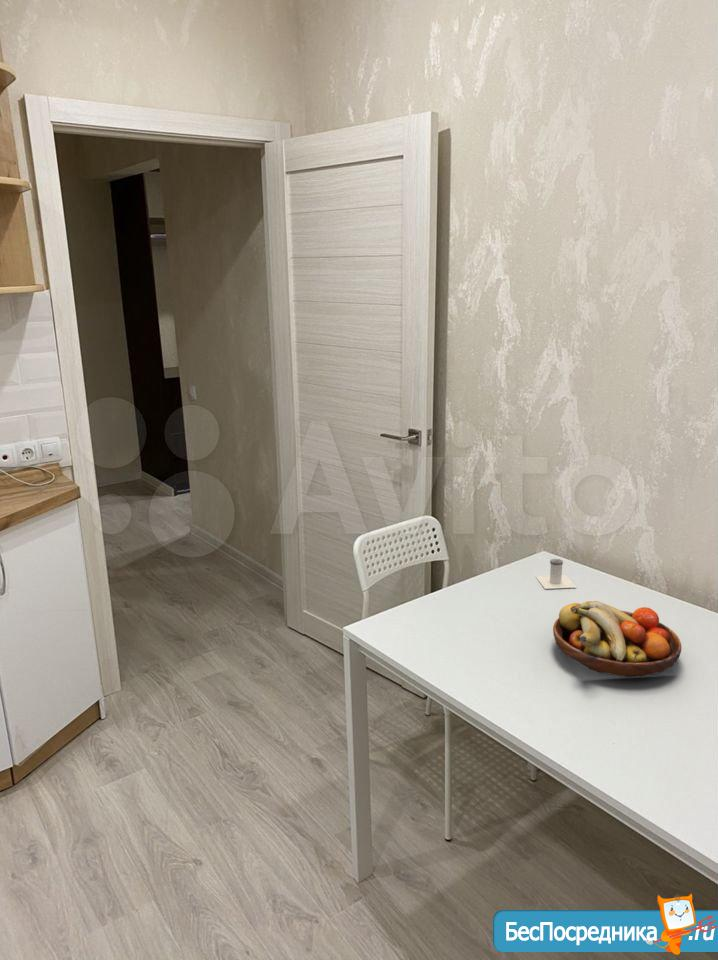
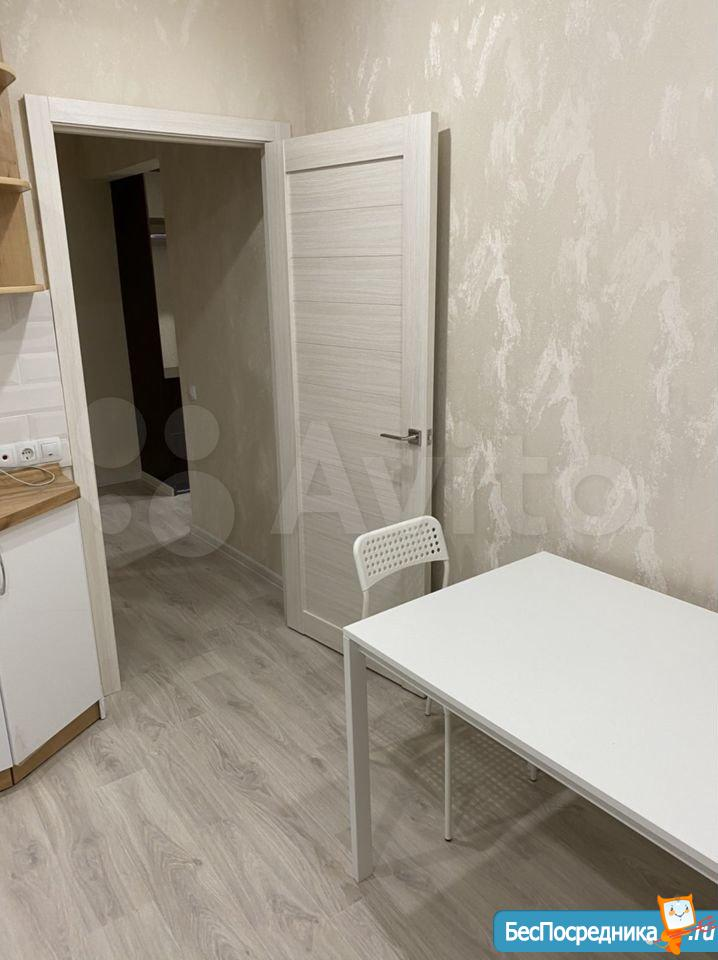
- salt shaker (556, 571)
- fruit bowl (616, 630)
